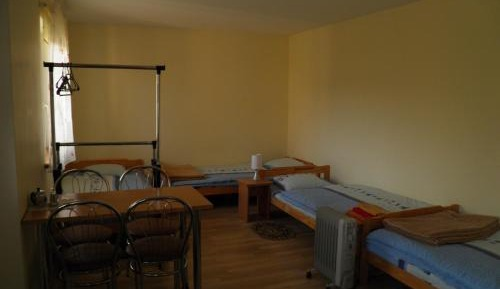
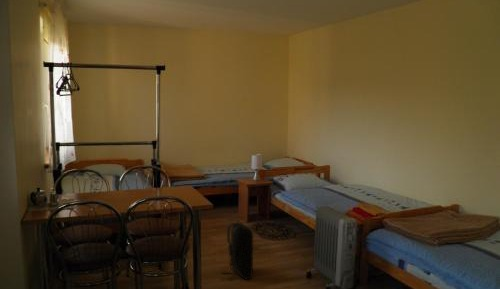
+ backpack (236, 247)
